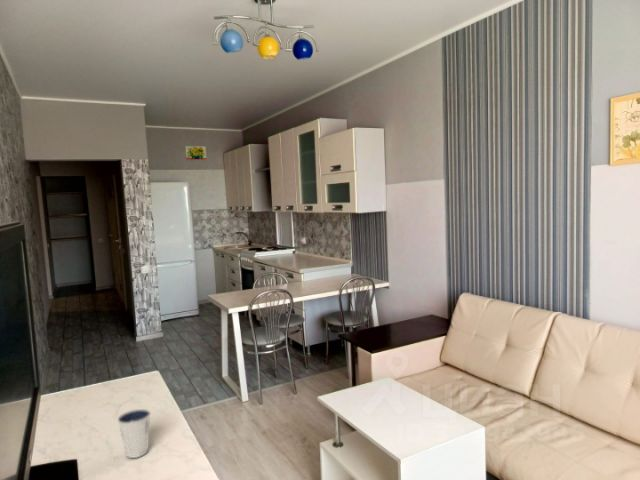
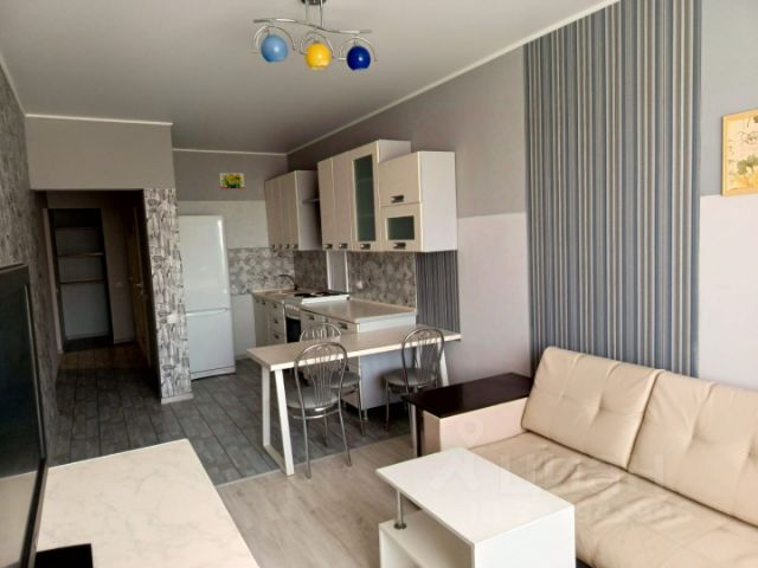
- dixie cup (135, 434)
